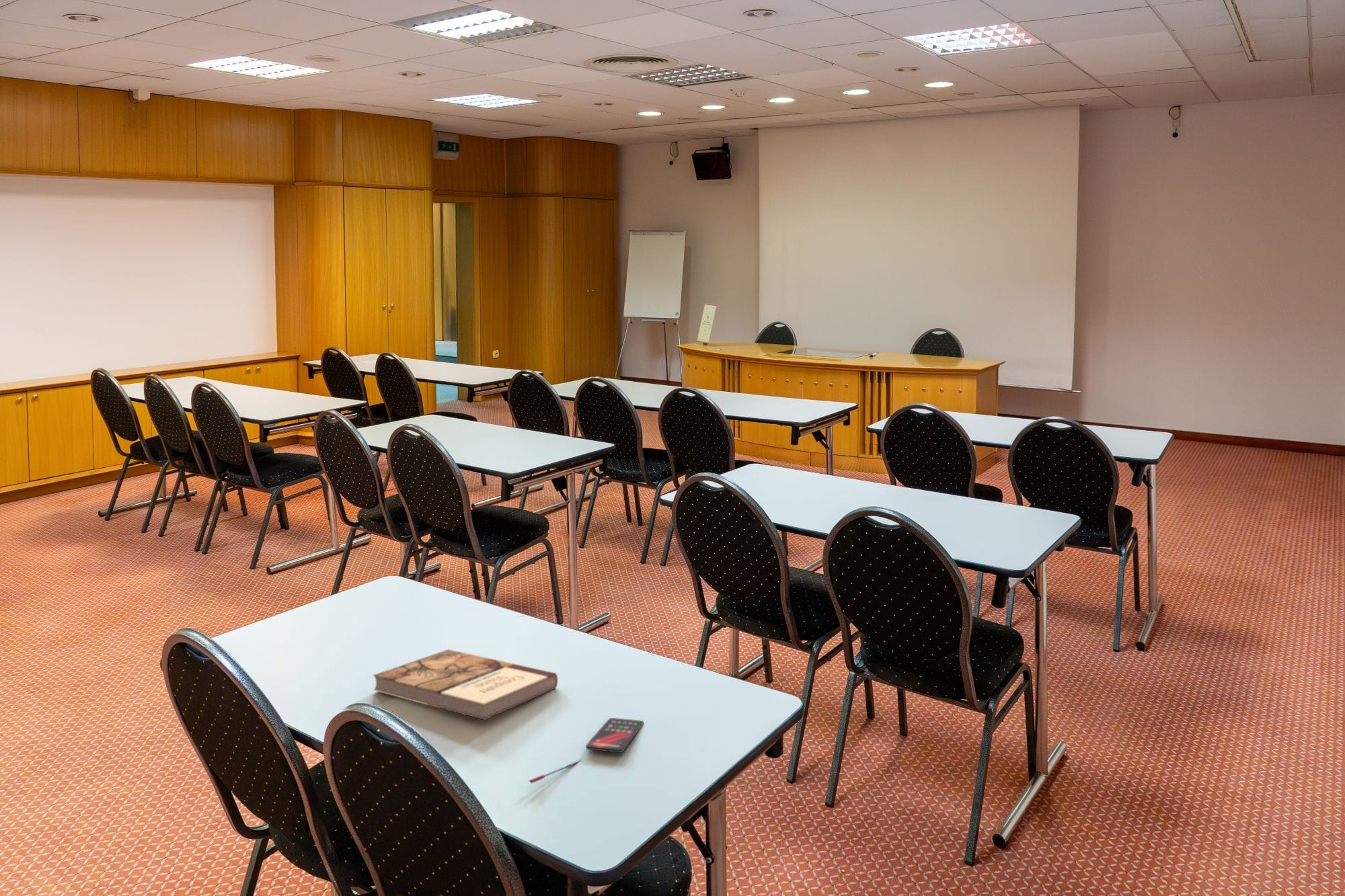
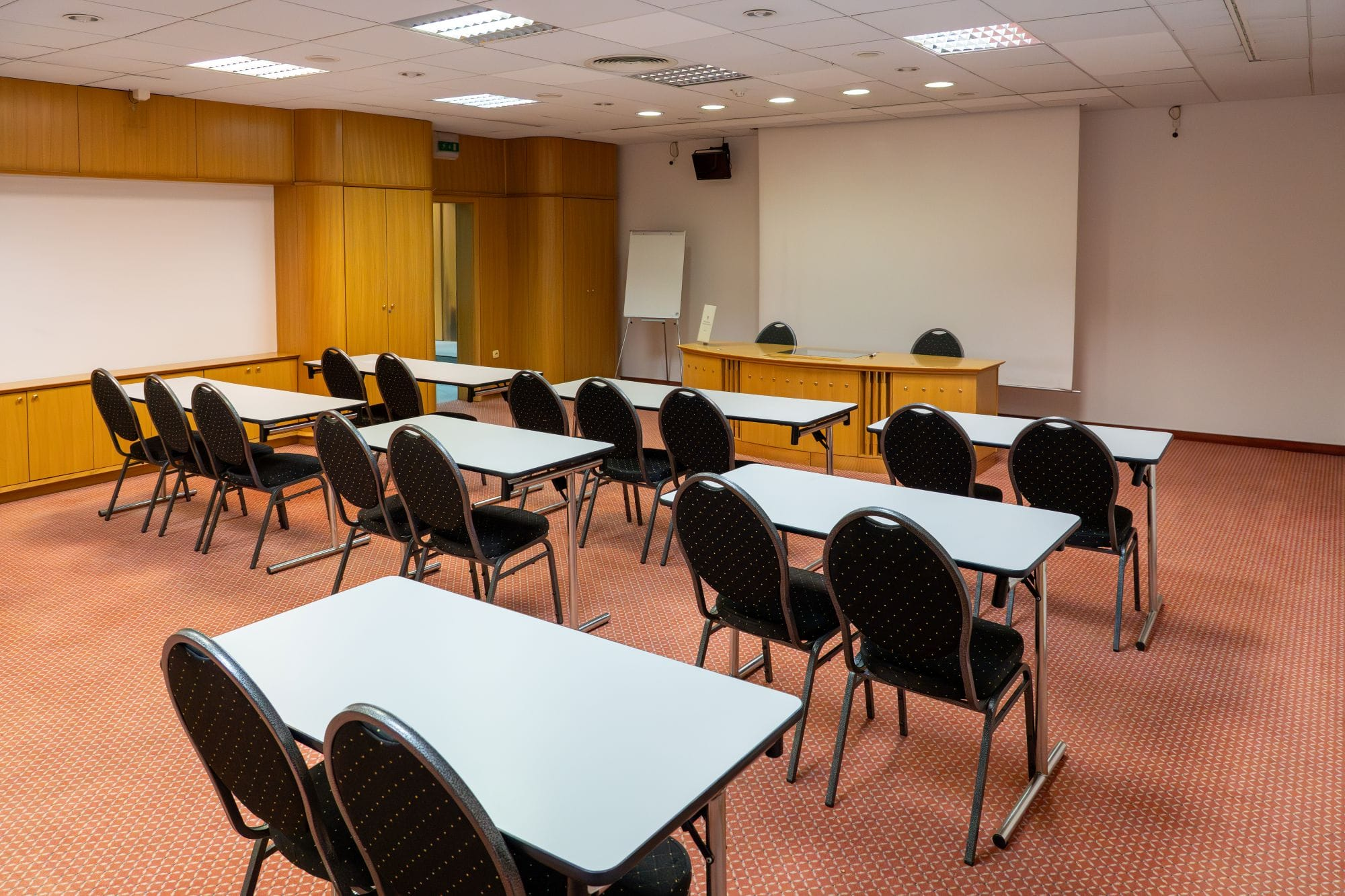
- book (466, 681)
- smartphone (615, 734)
- pen (558, 770)
